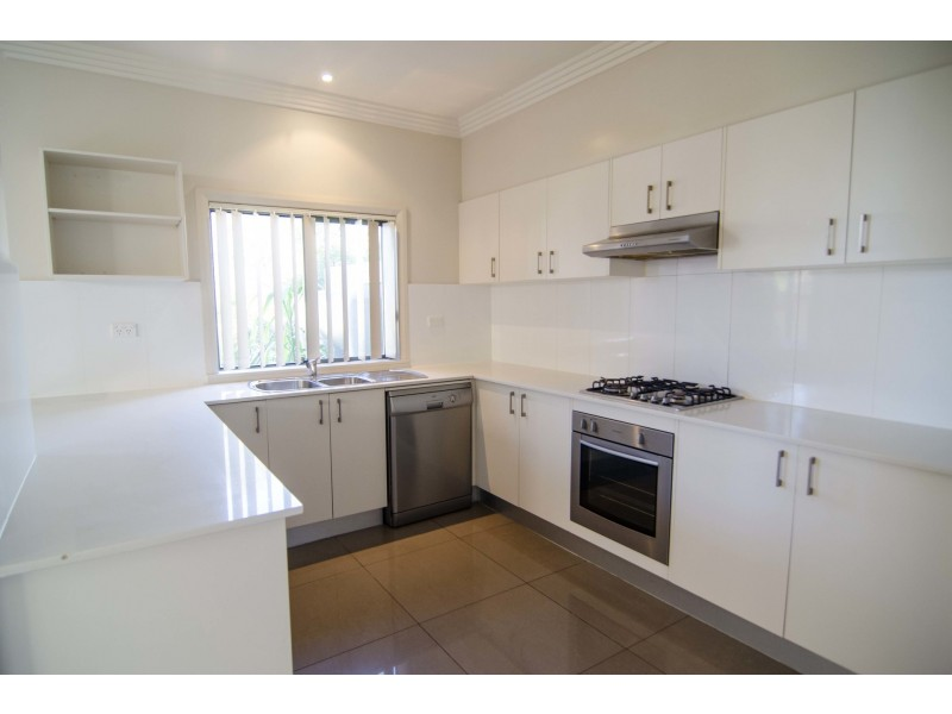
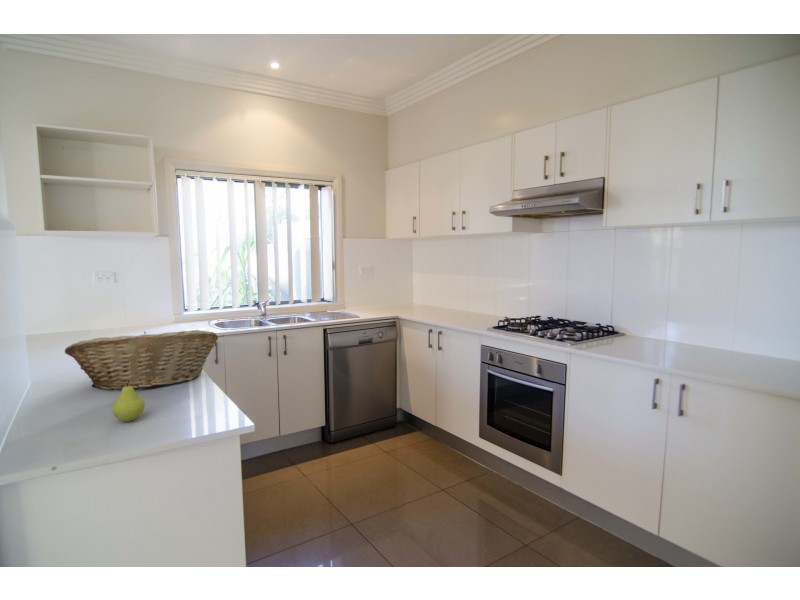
+ fruit basket (147, 354)
+ fruit (128, 400)
